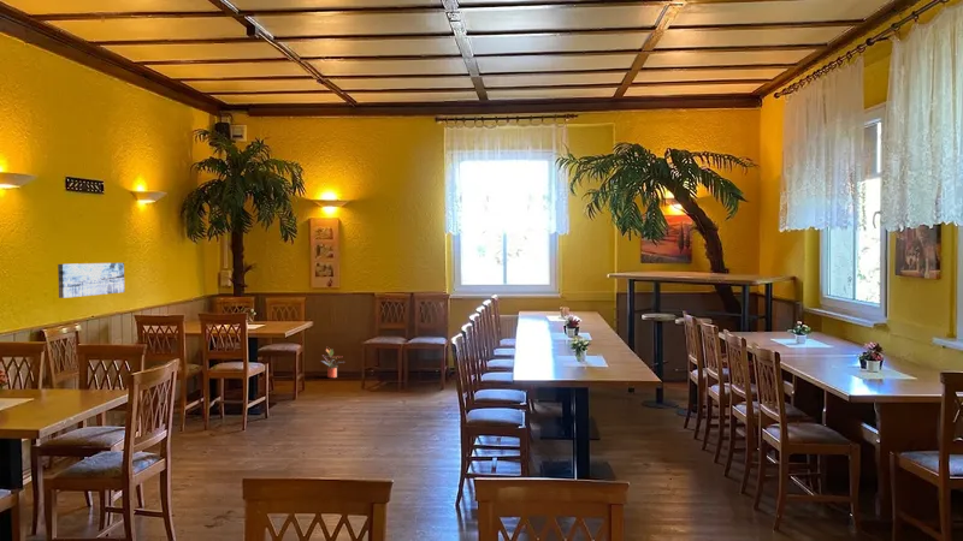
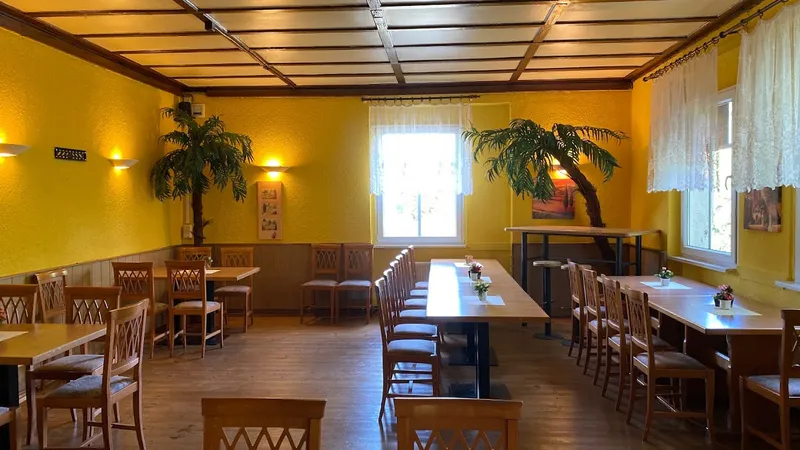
- potted plant (331, 363)
- wall art (93, 279)
